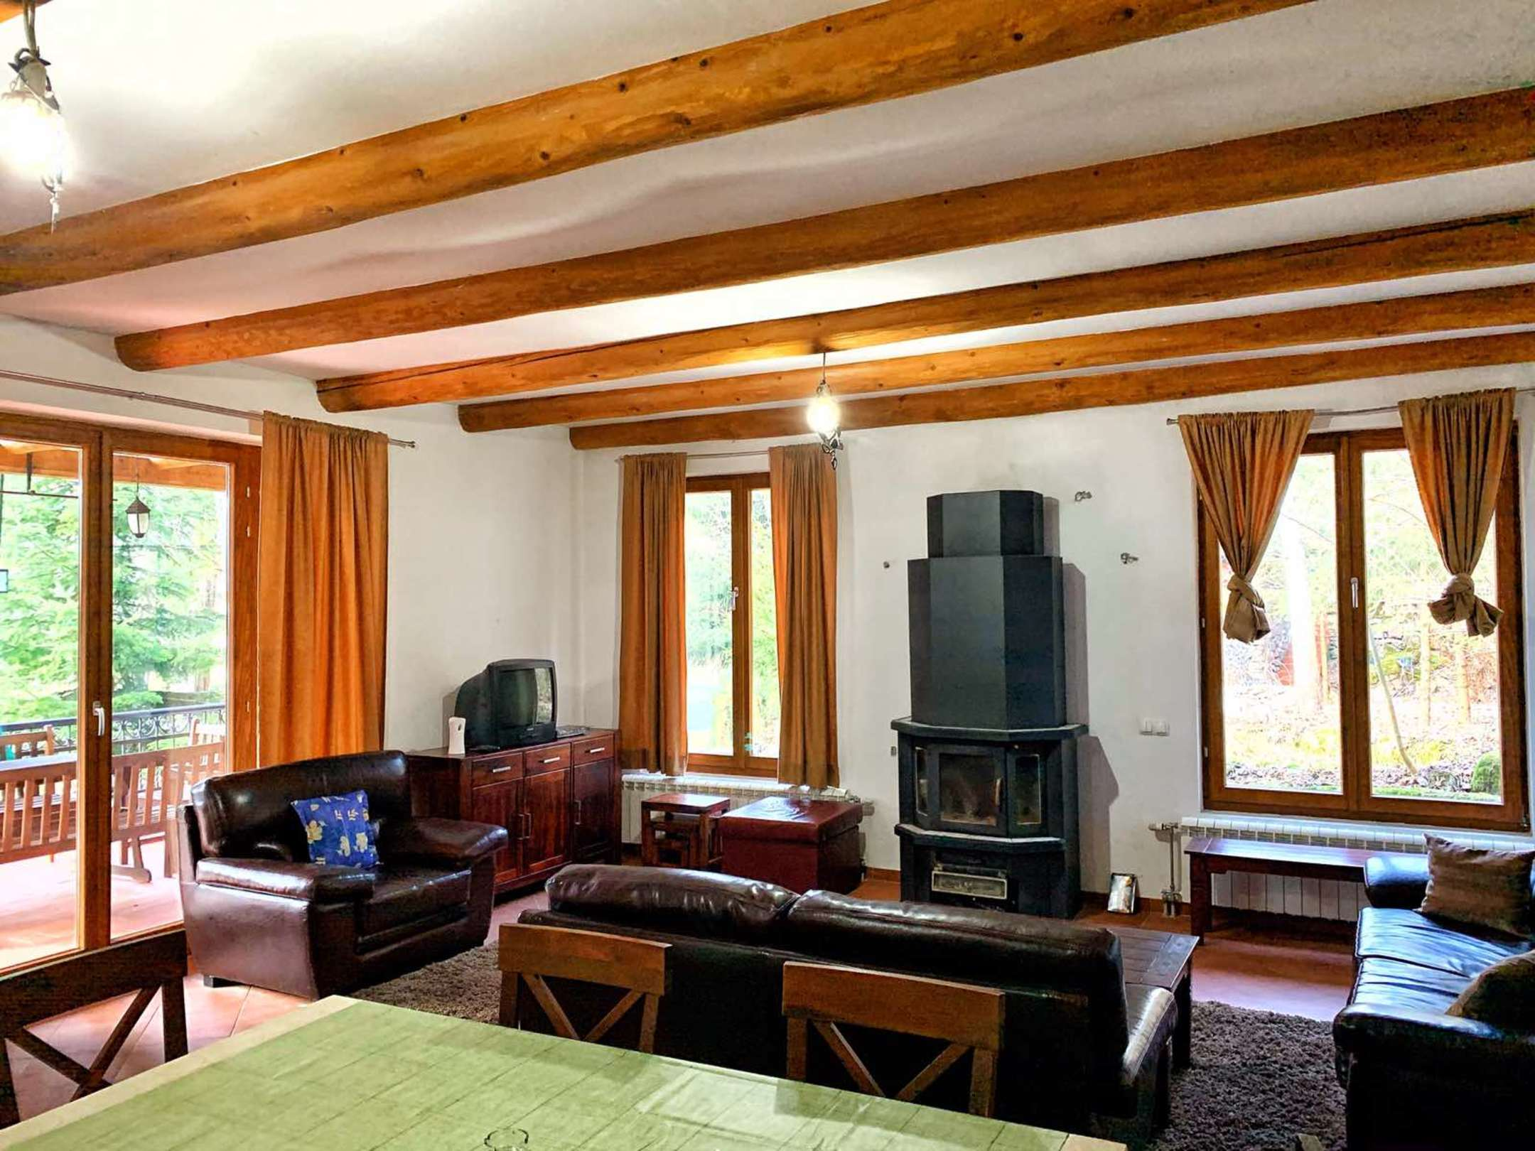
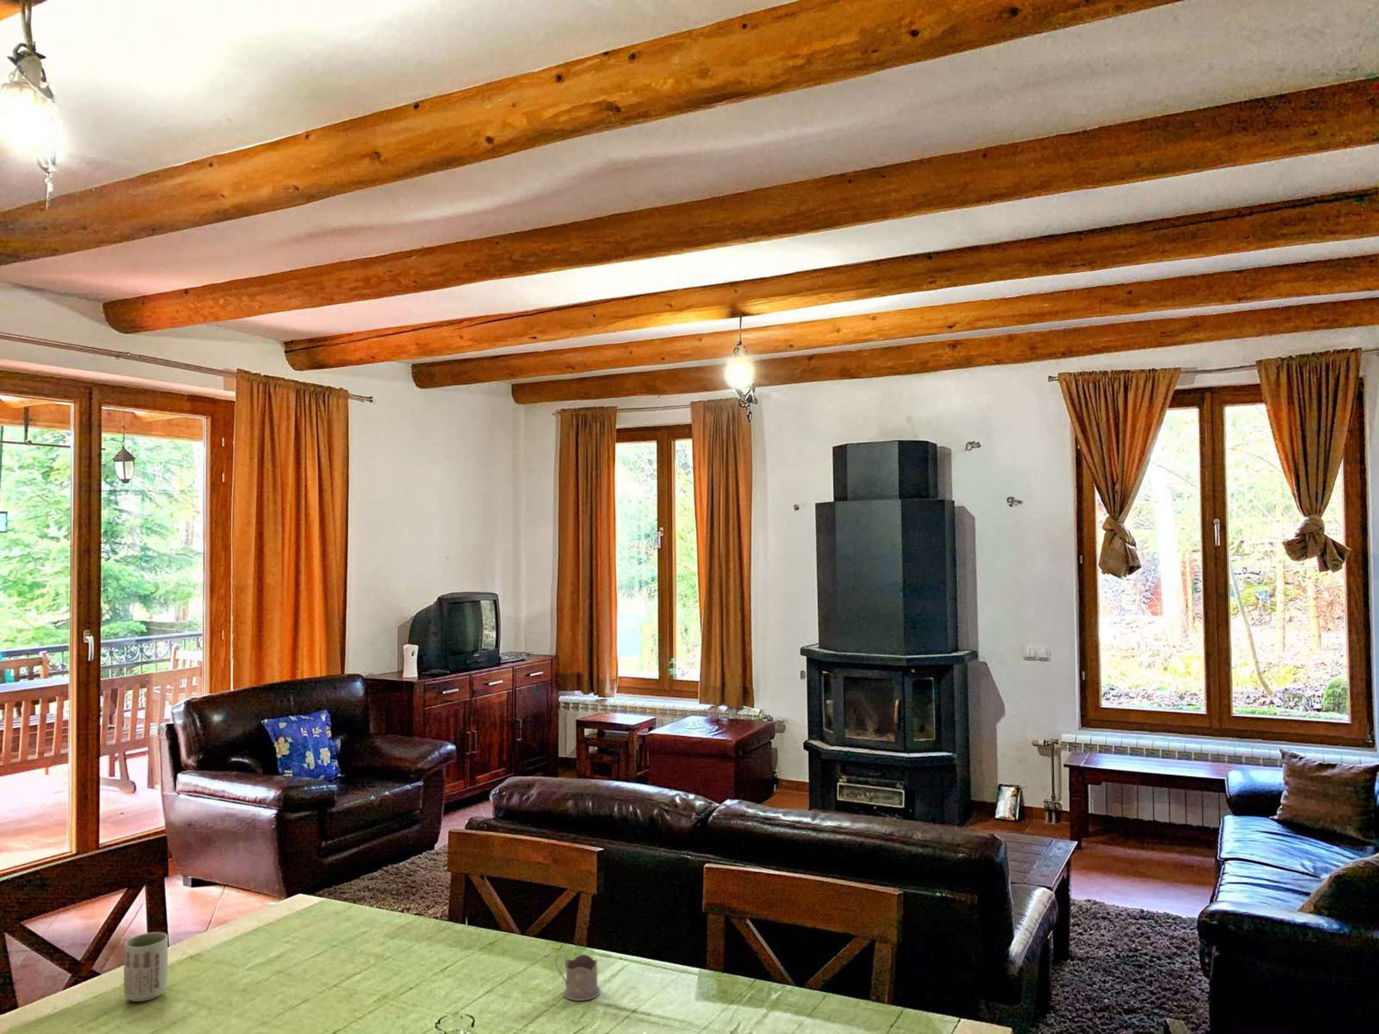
+ tea glass holder (578, 967)
+ cup (146, 967)
